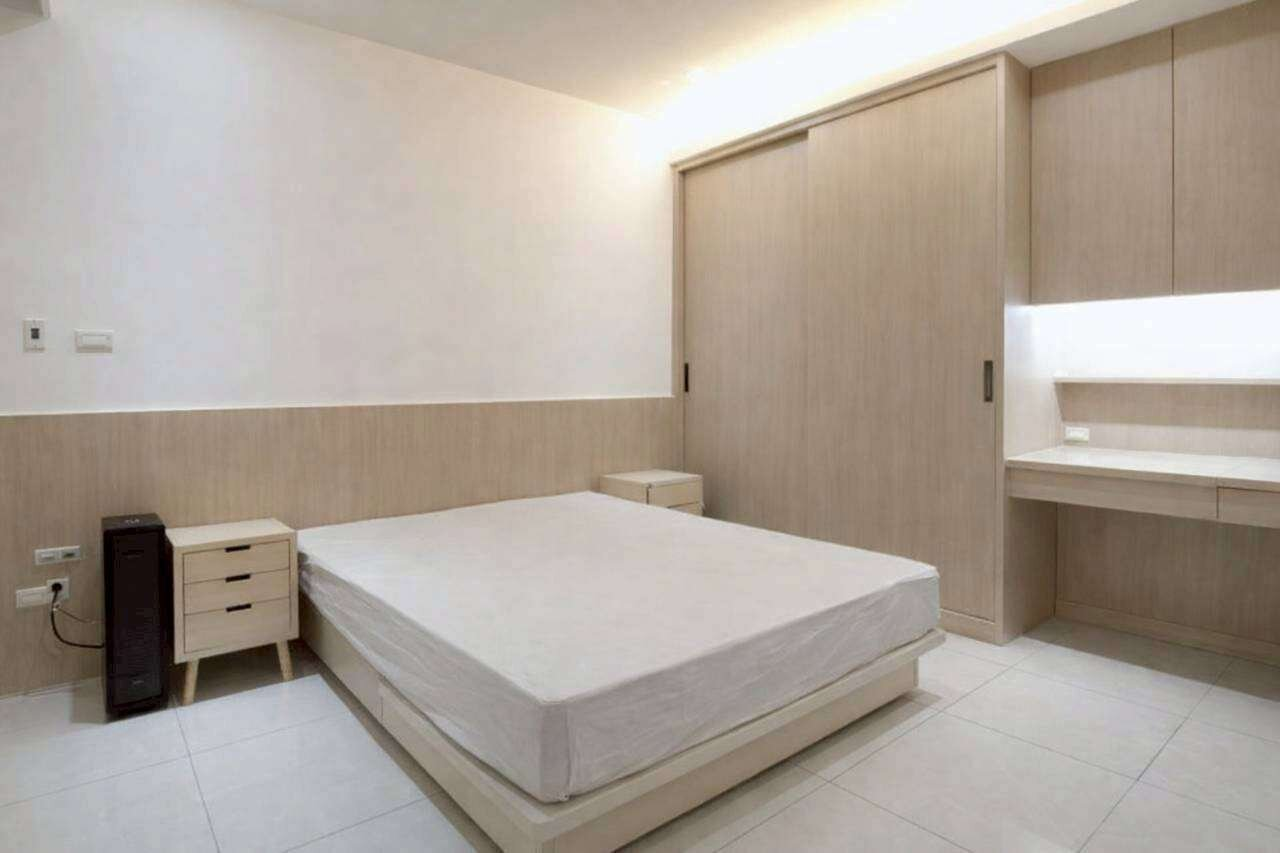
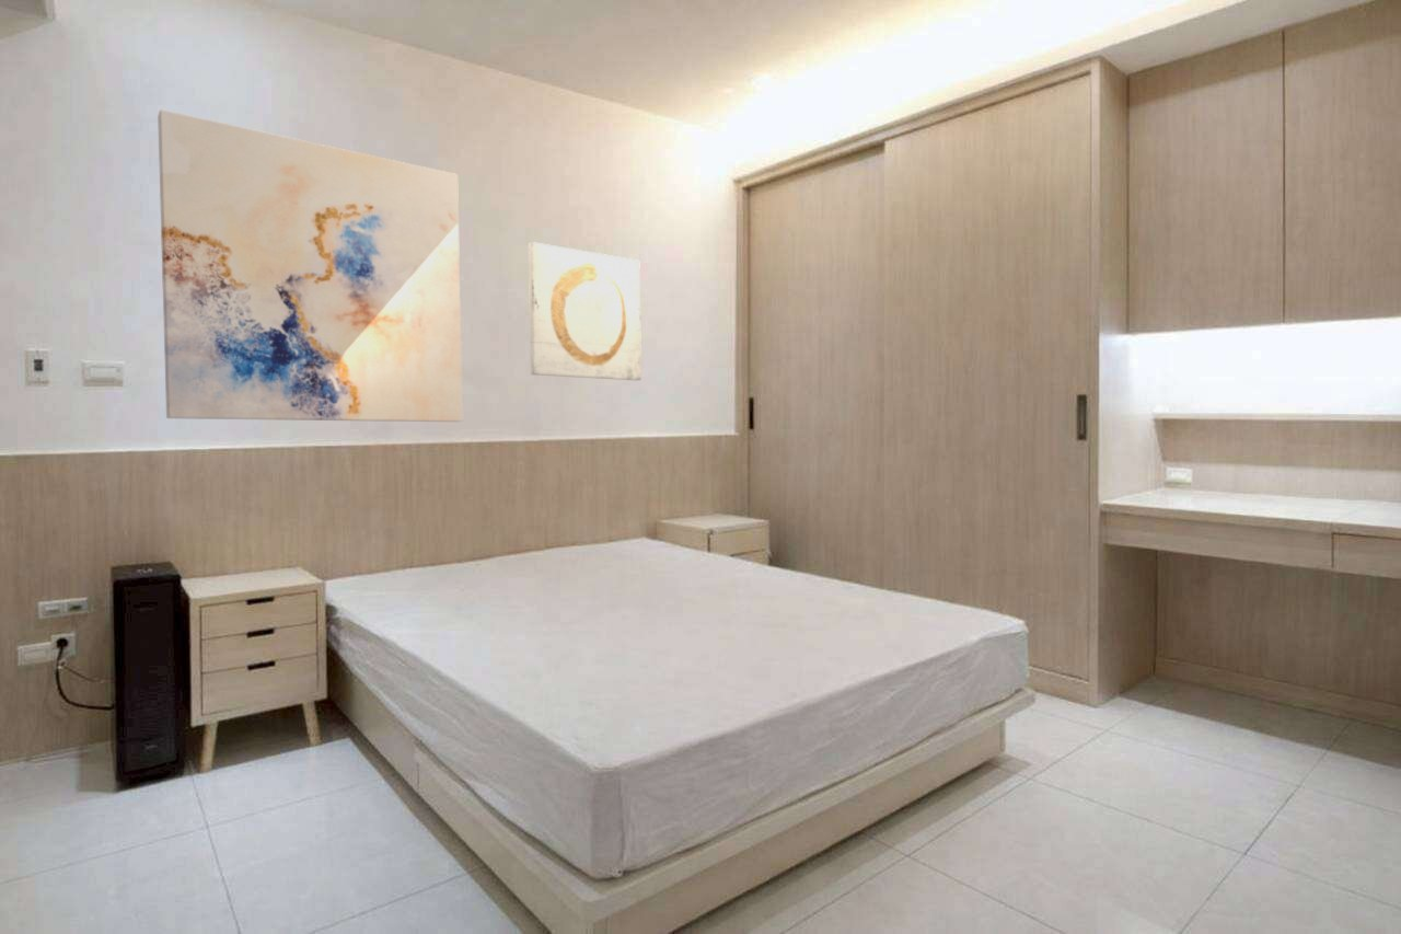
+ wall art (326, 284)
+ wall art (587, 314)
